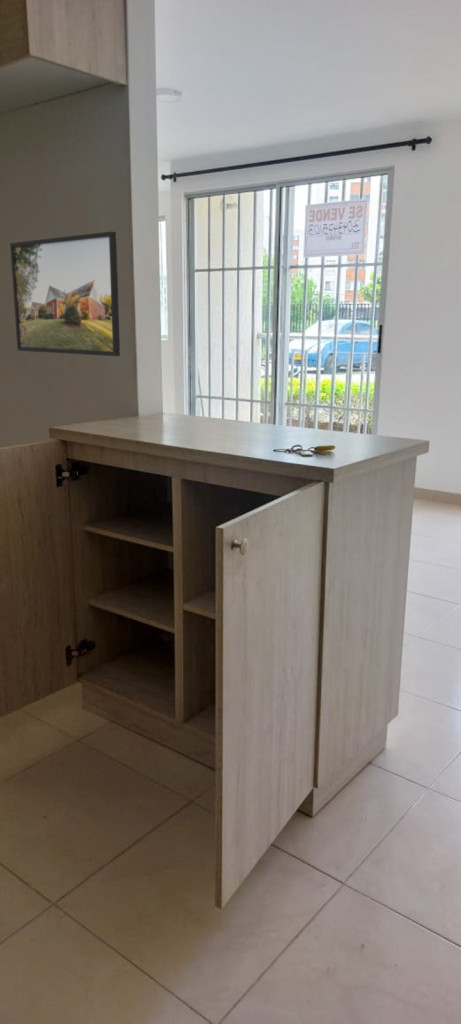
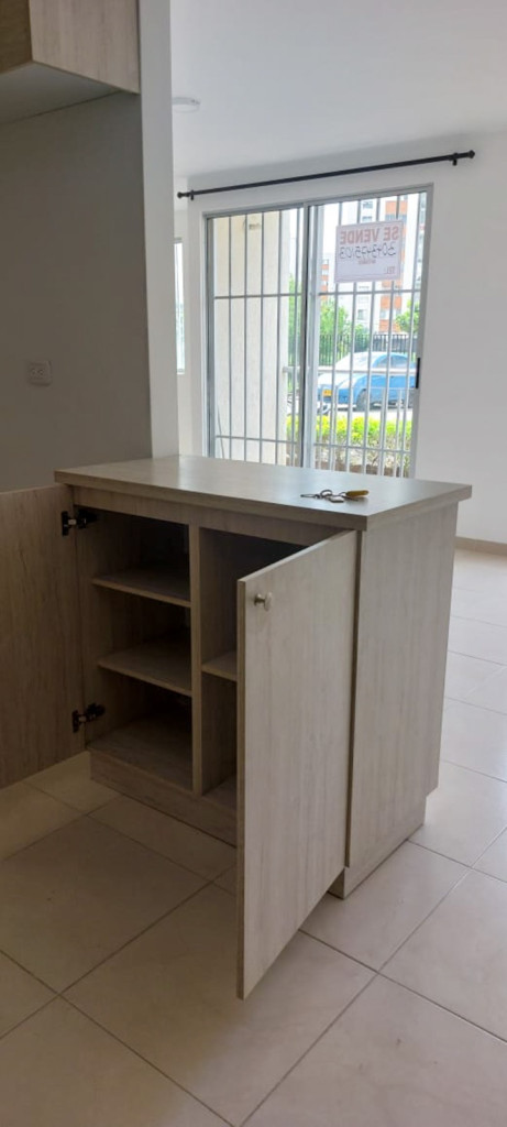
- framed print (62, 296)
